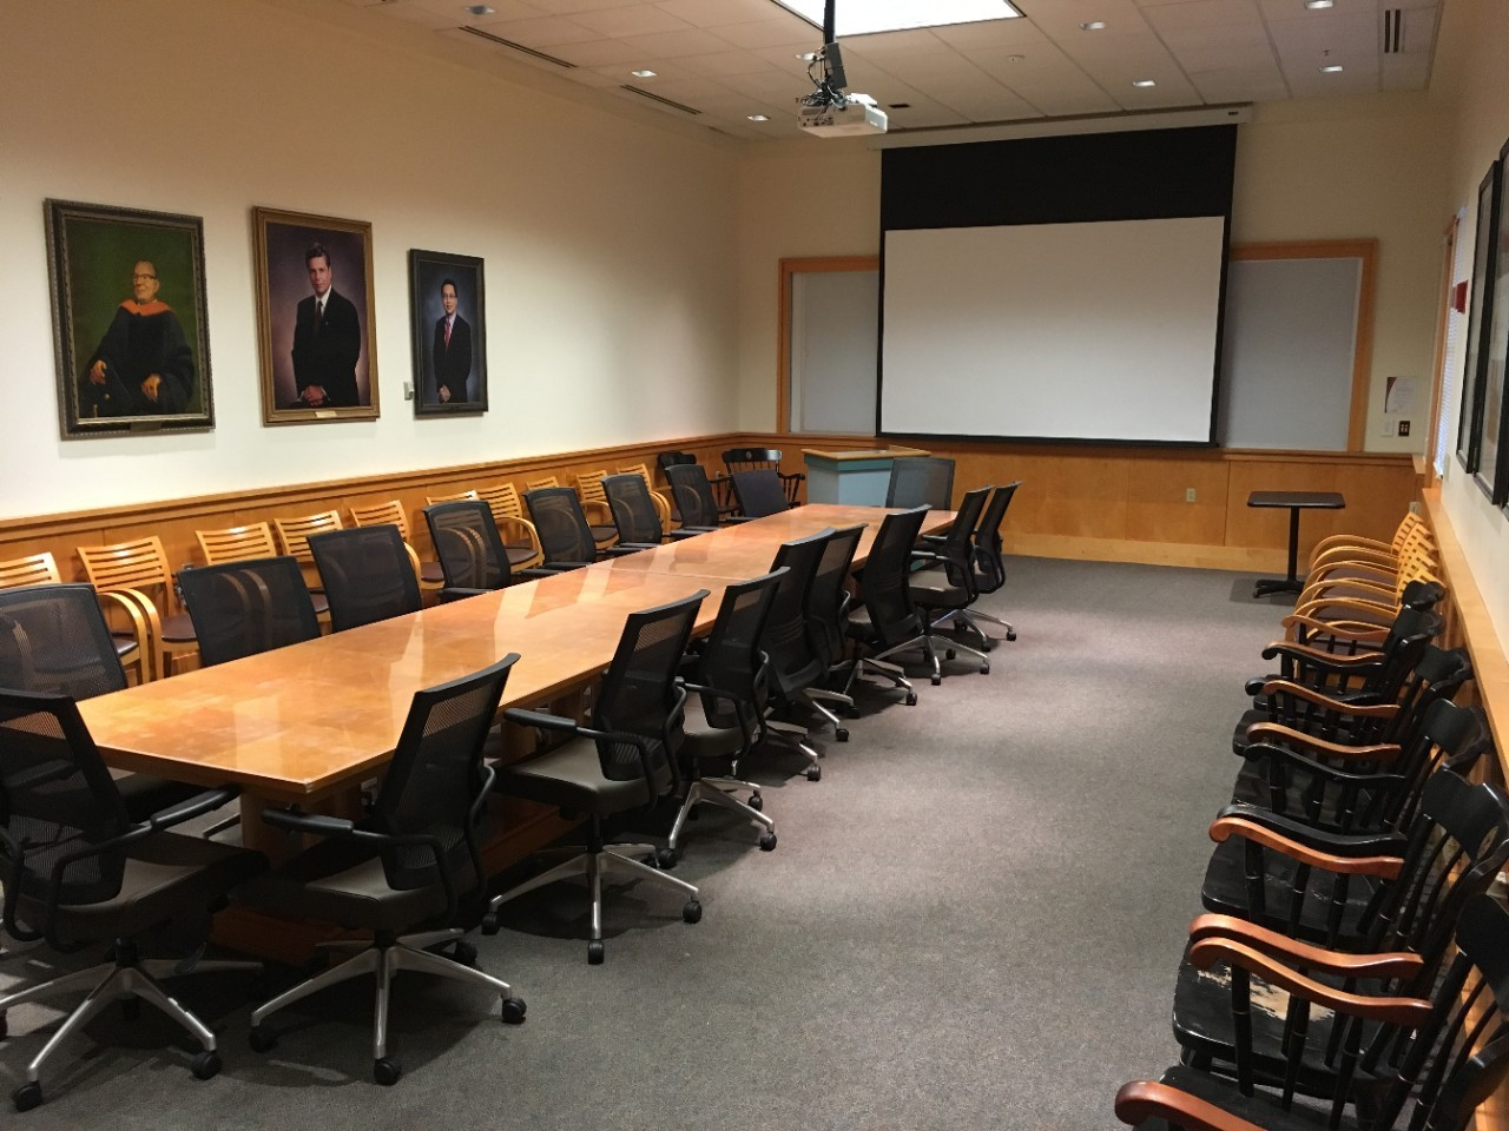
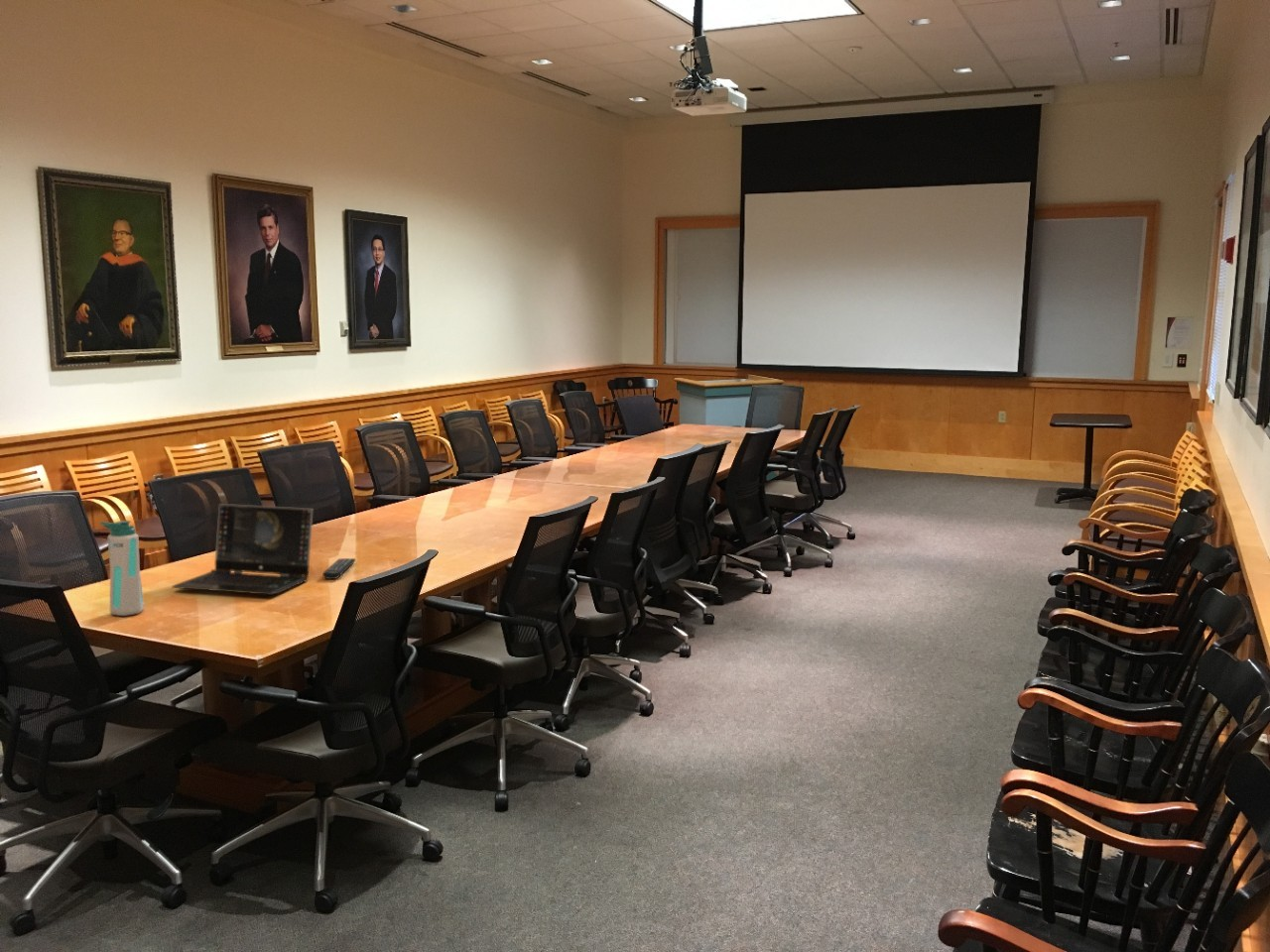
+ water bottle (122, 566)
+ remote control (339, 567)
+ laptop (243, 548)
